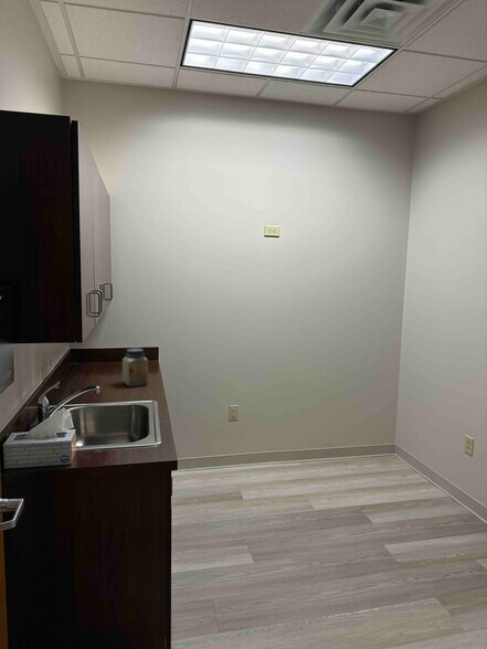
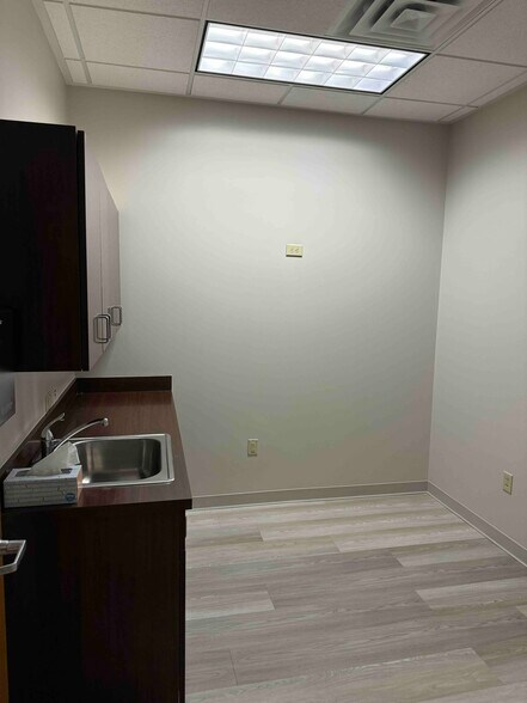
- jar (135, 366)
